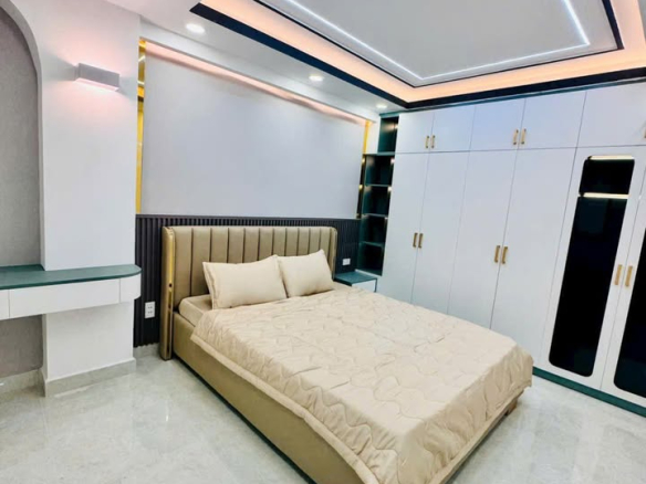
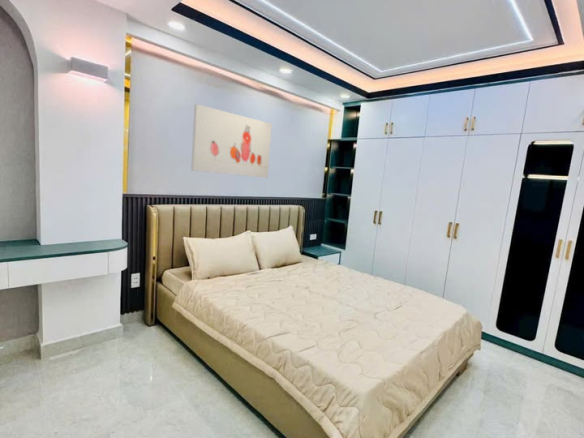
+ wall art (235, 145)
